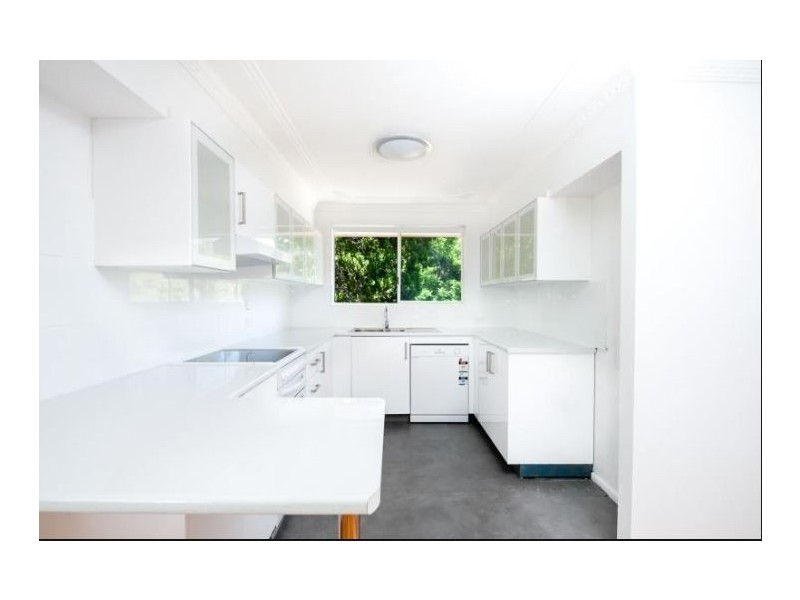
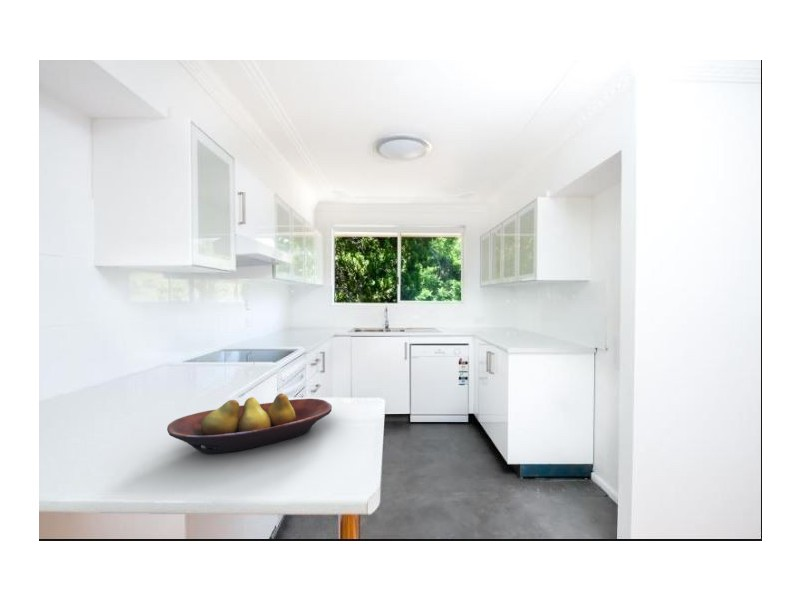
+ fruit bowl (257, 416)
